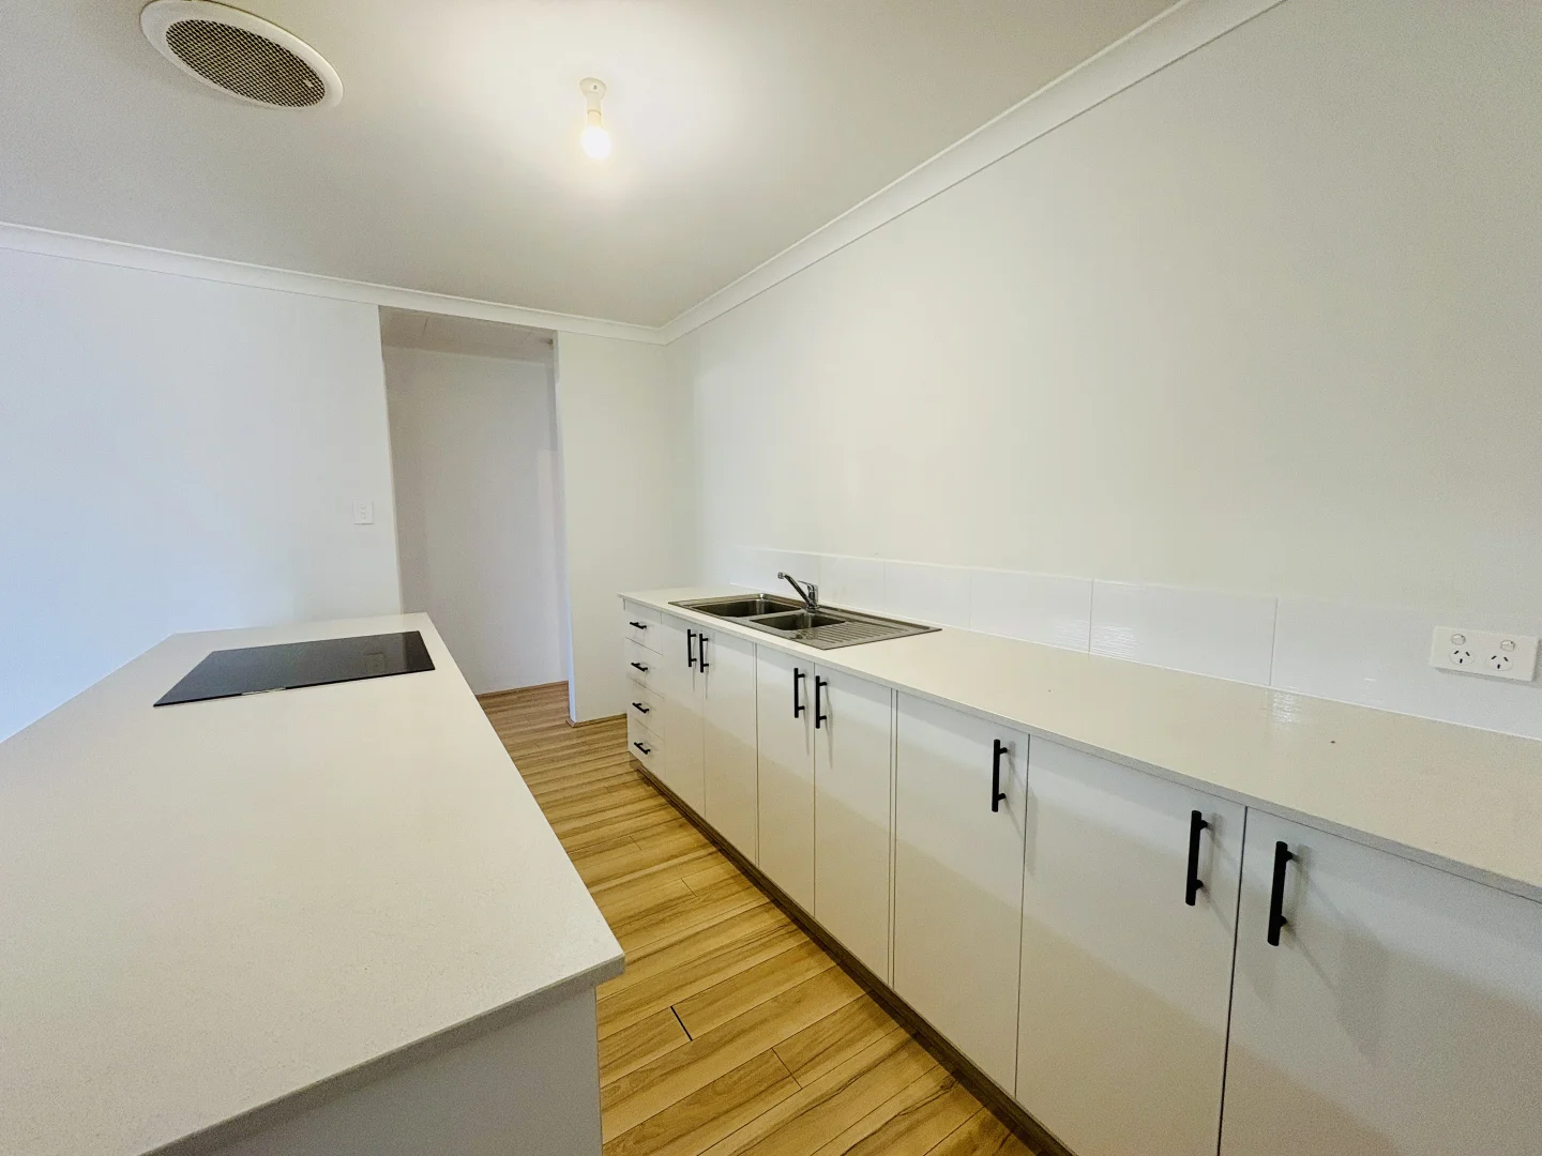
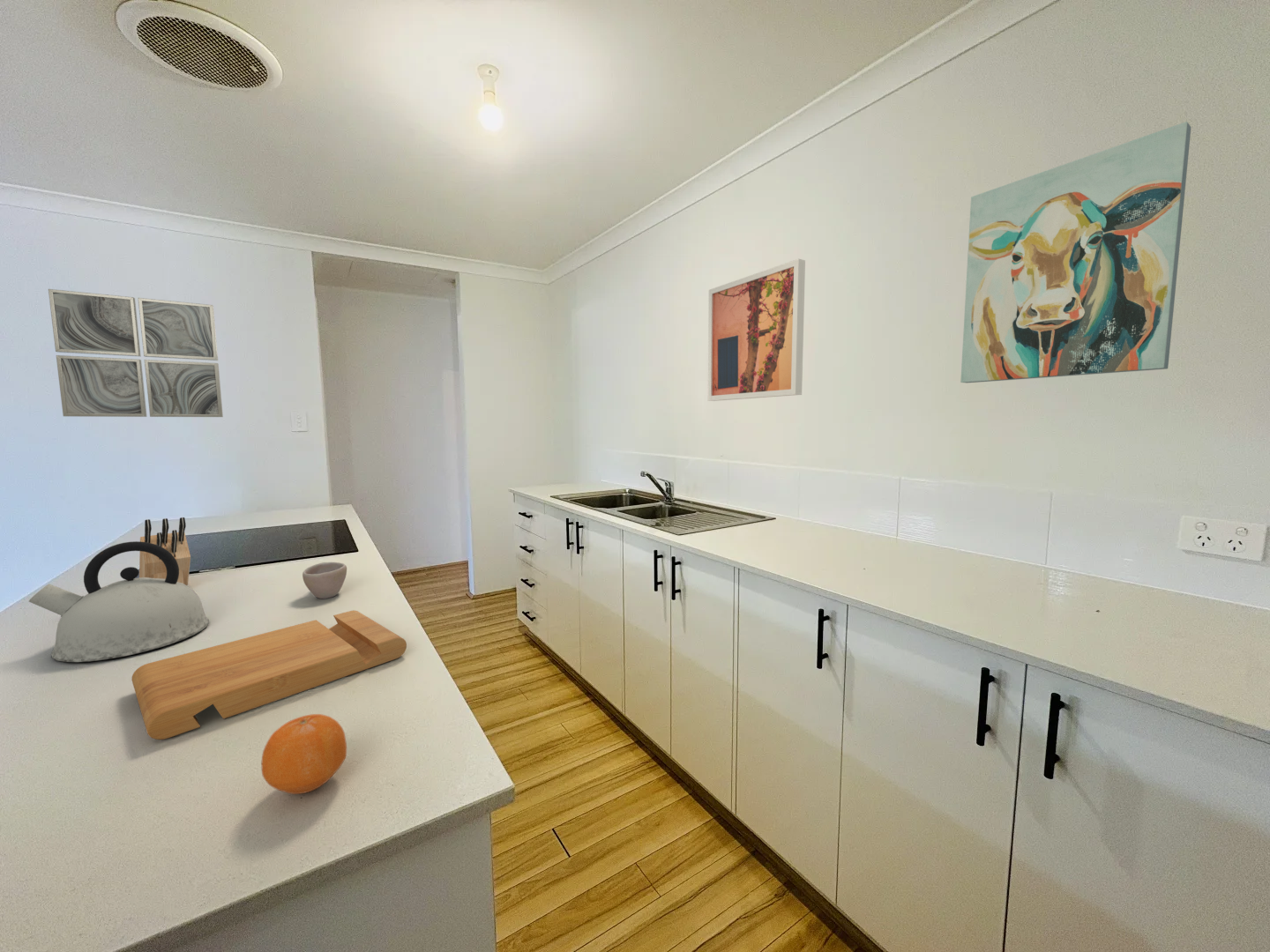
+ cup (324, 580)
+ wall art (751, 338)
+ wall art (1058, 273)
+ cutting board (279, 660)
+ knife block (165, 548)
+ fruit (305, 753)
+ wall art (140, 356)
+ kettle (123, 591)
